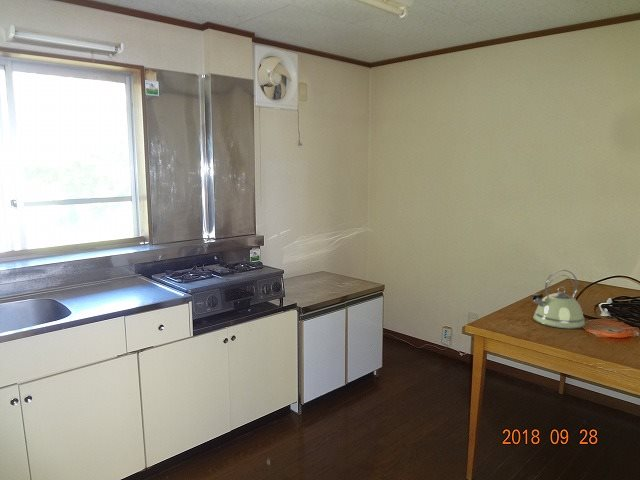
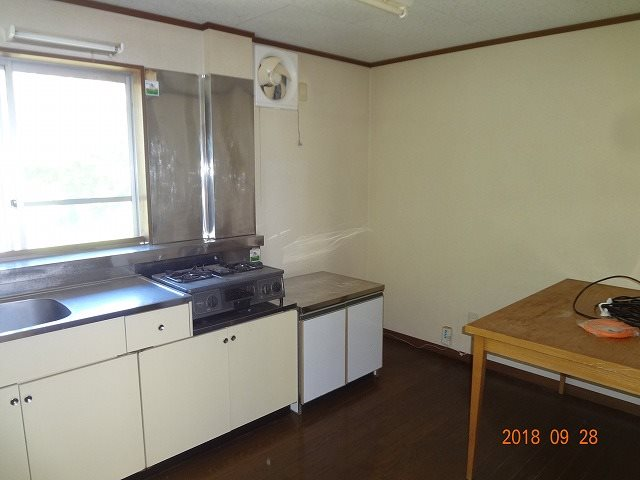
- kettle (557, 295)
